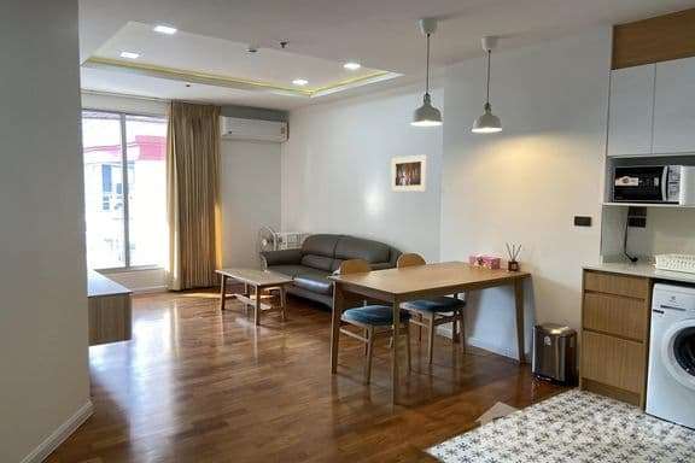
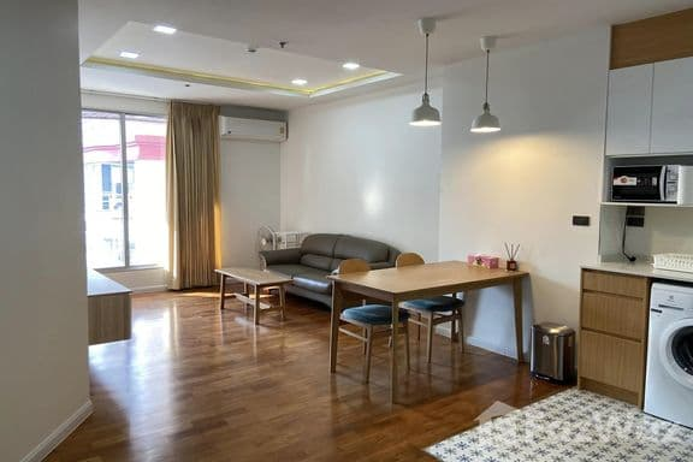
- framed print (408, 174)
